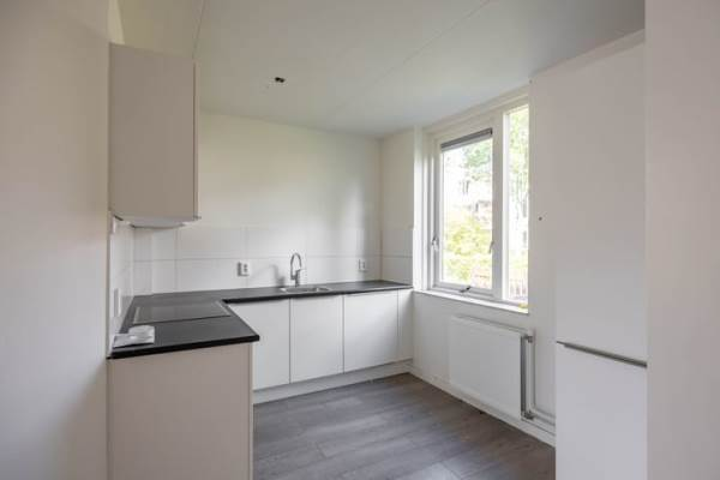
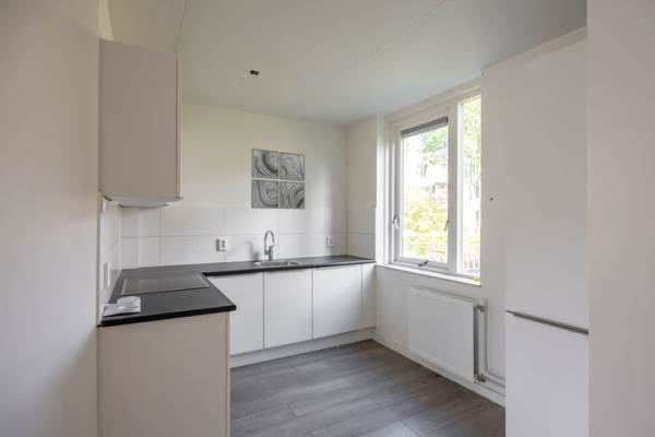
+ wall art (277, 180)
